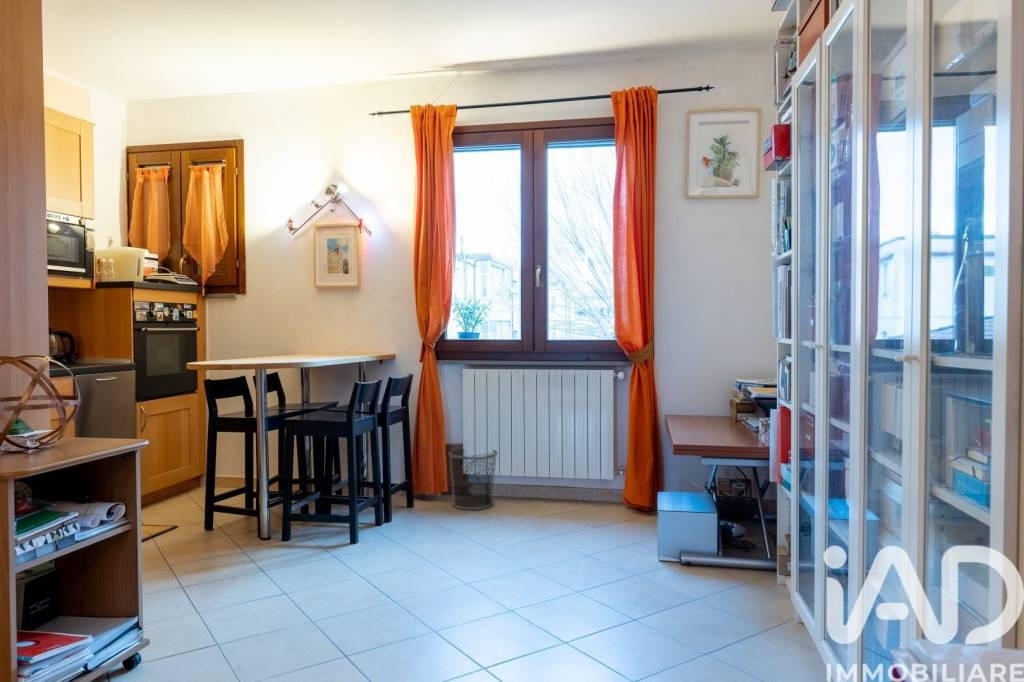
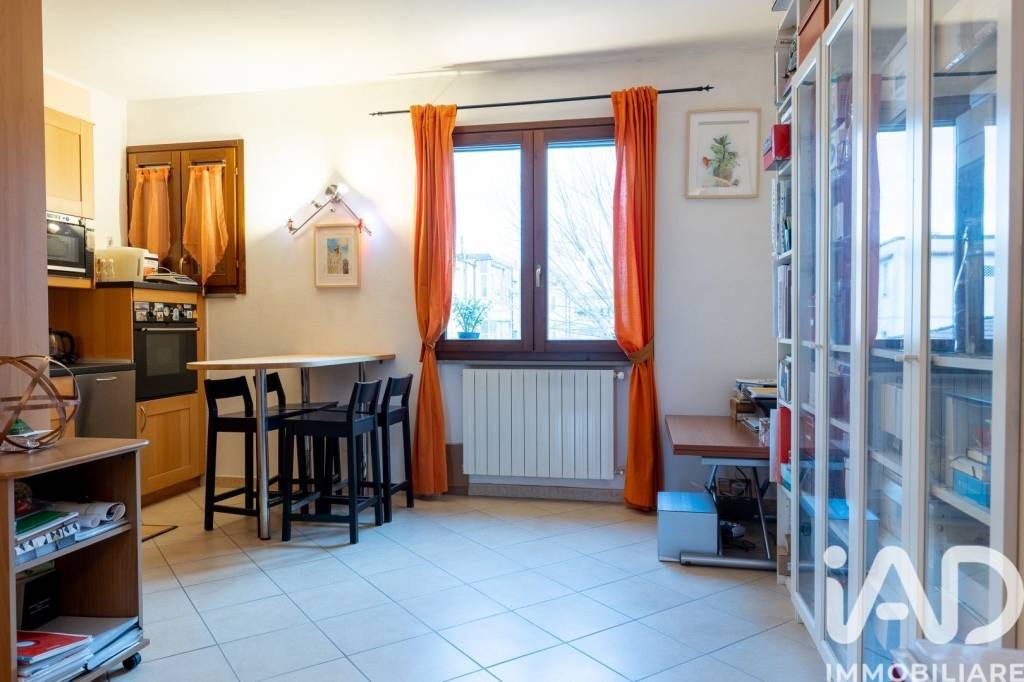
- waste bin (473, 478)
